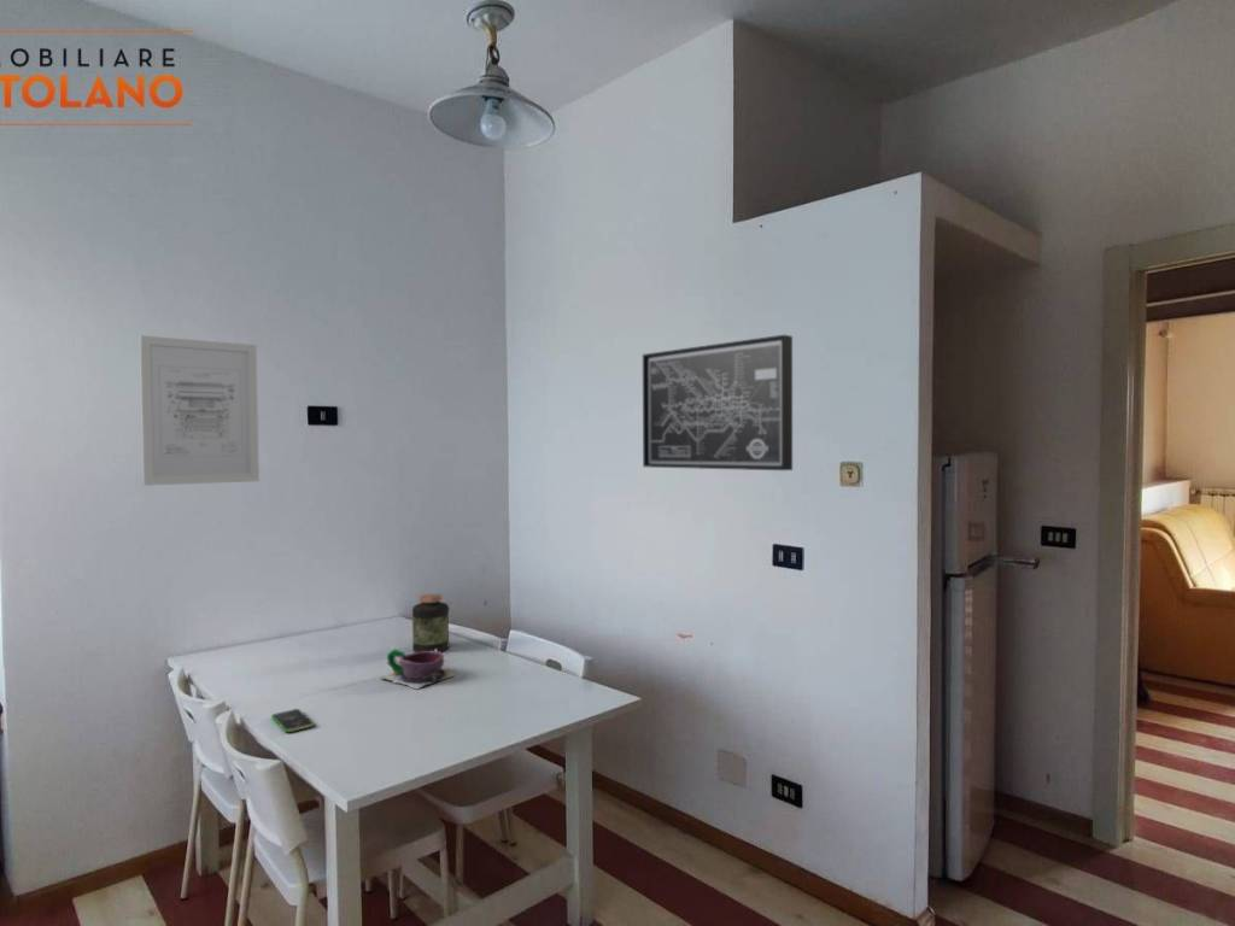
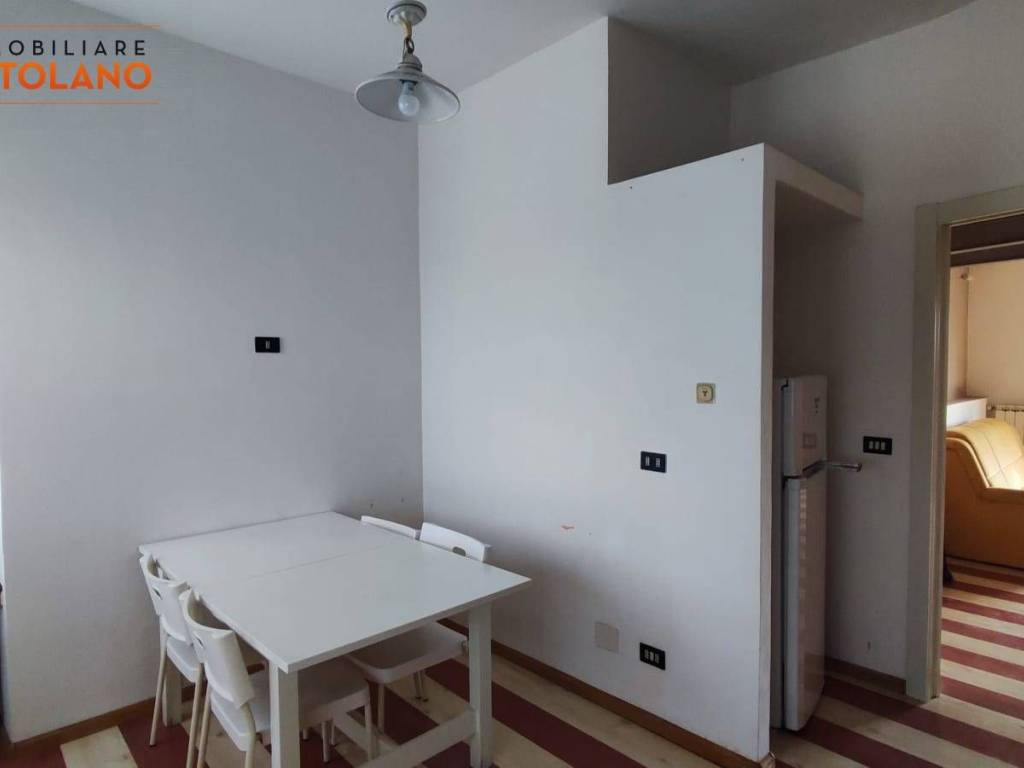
- jar (431, 622)
- wall art (710, 406)
- smartphone (292, 720)
- cup and saucer (417, 662)
- wall art (201, 411)
